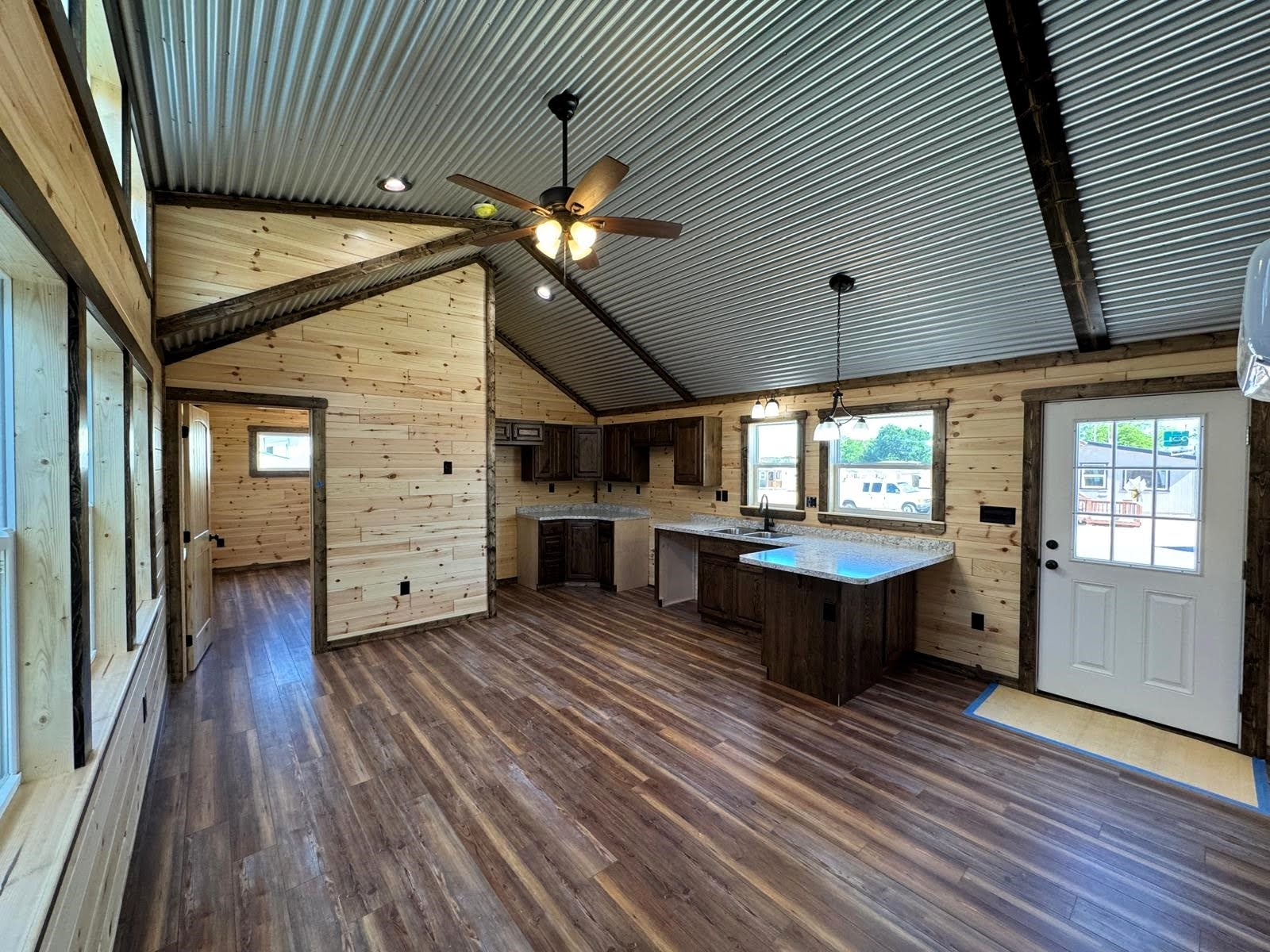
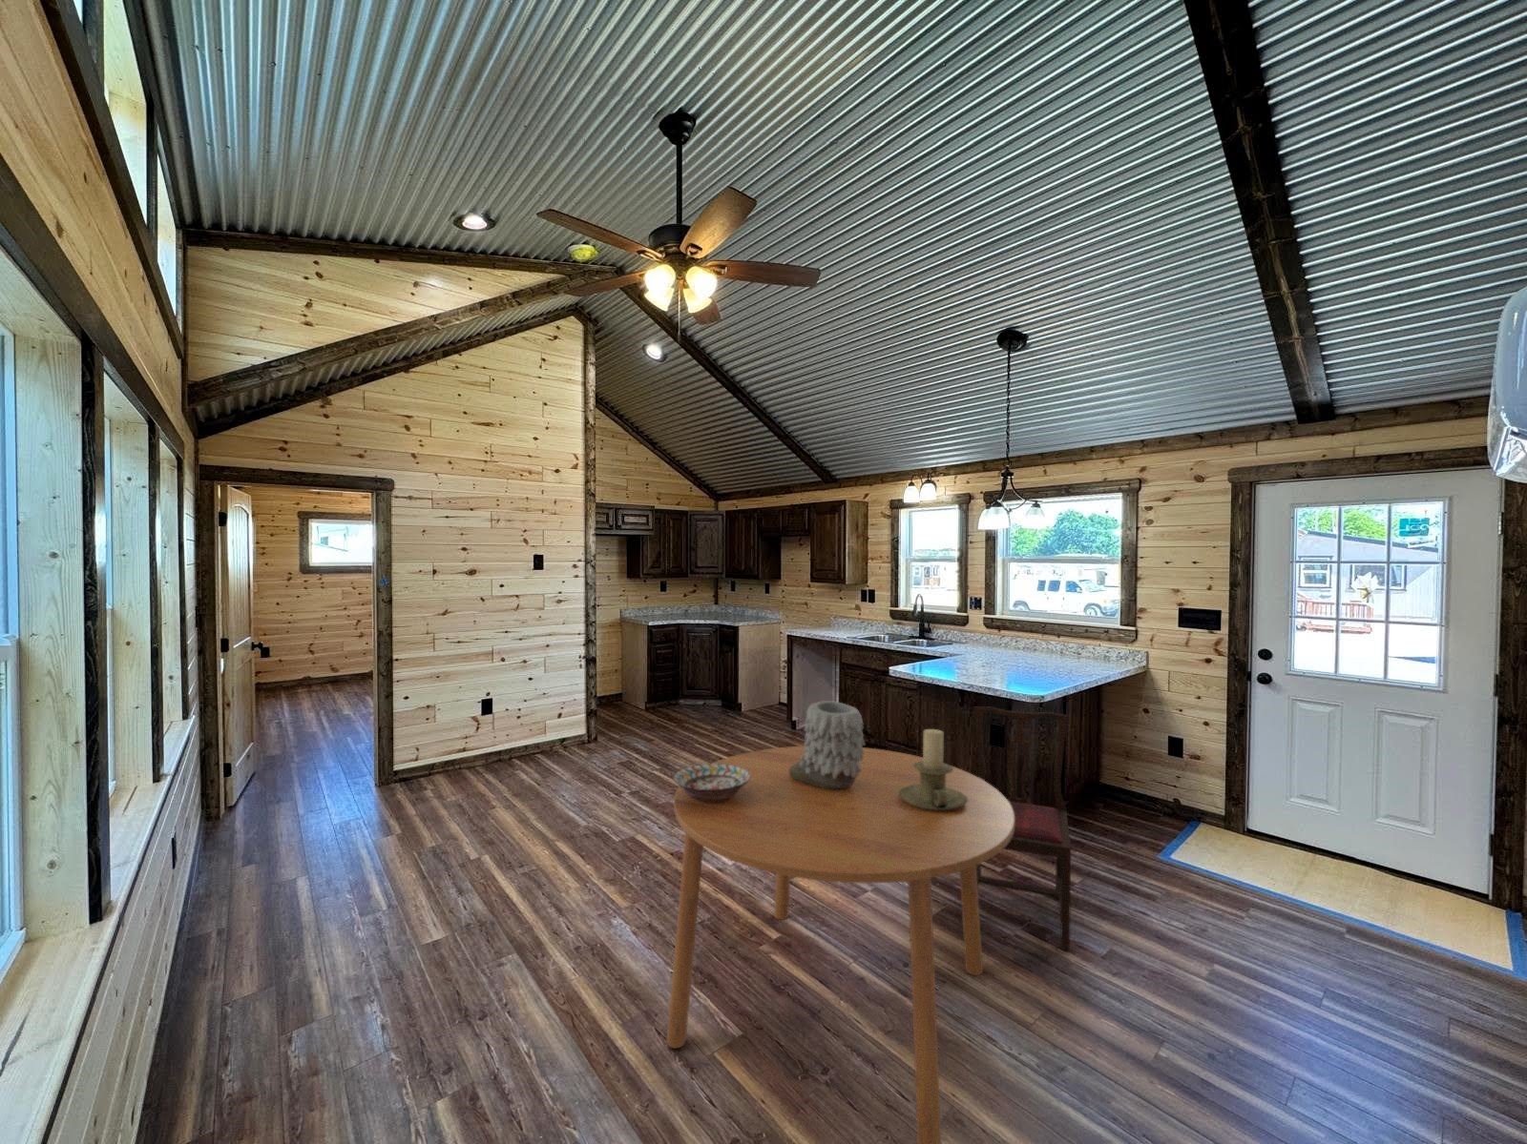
+ decorative bowl (712, 785)
+ dining table (839, 882)
+ dining chair (1017, 815)
+ candle holder (932, 764)
+ vase (826, 743)
